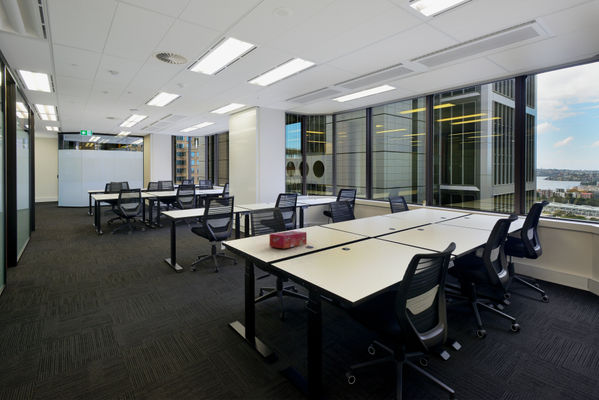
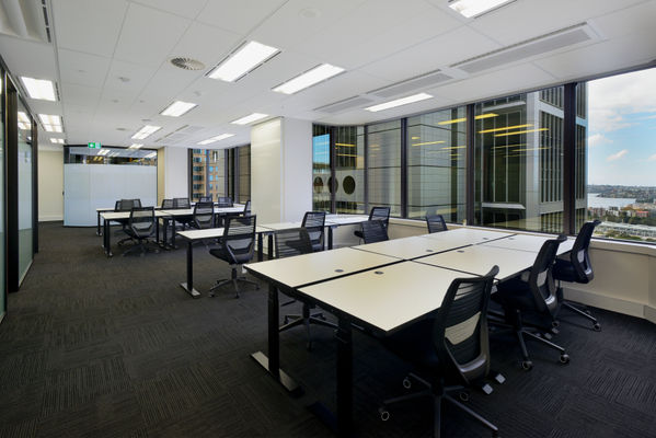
- tissue box (288, 239)
